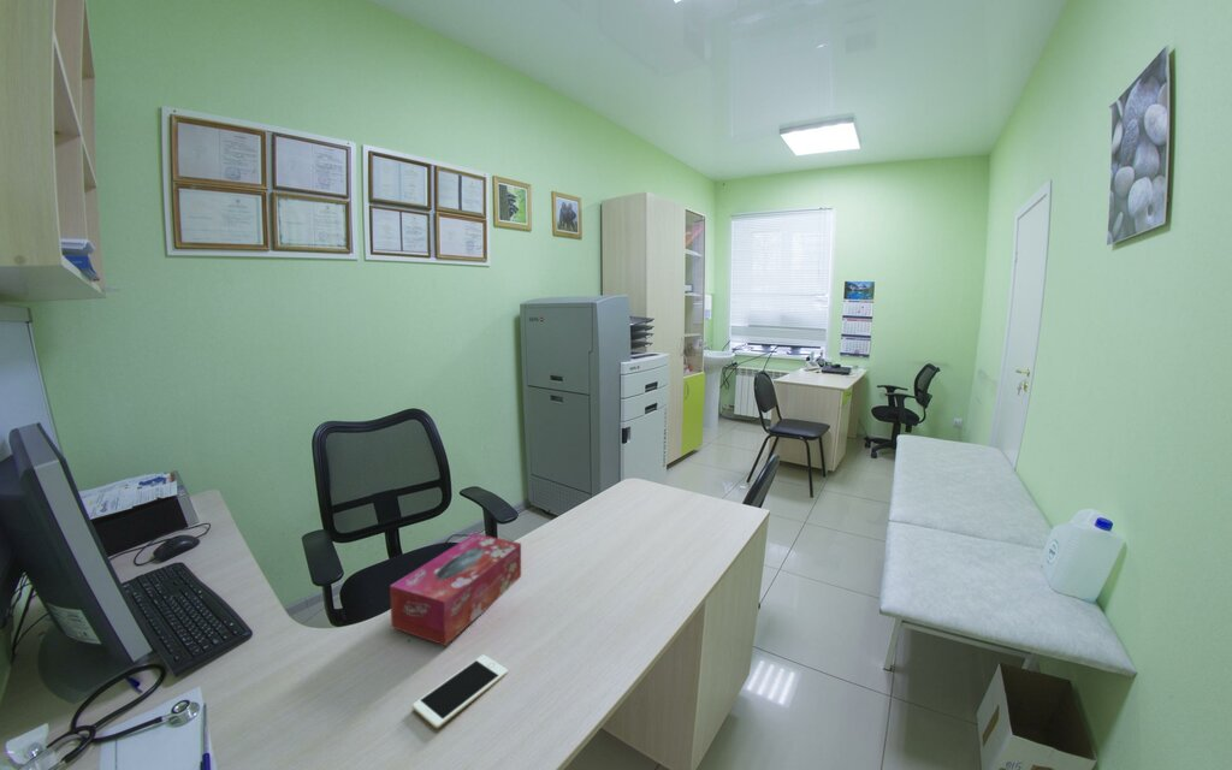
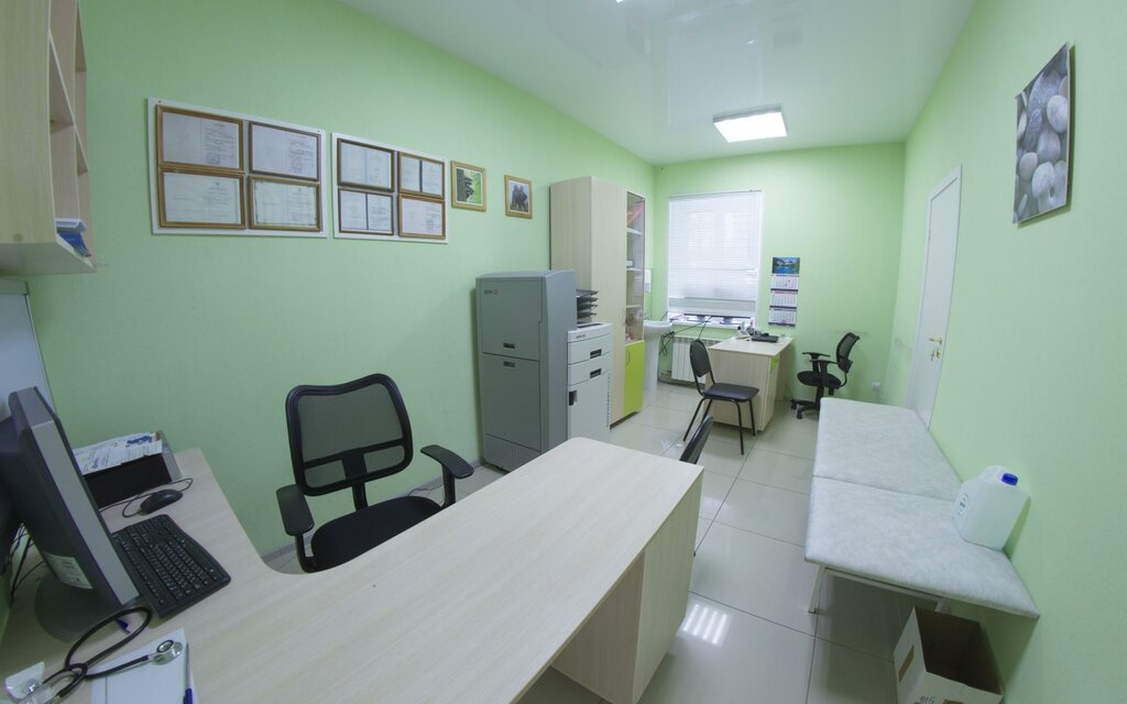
- cell phone (462, 687)
- tissue box (462, 581)
